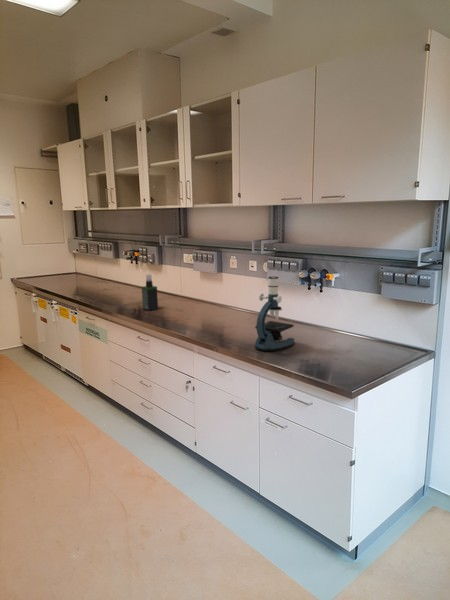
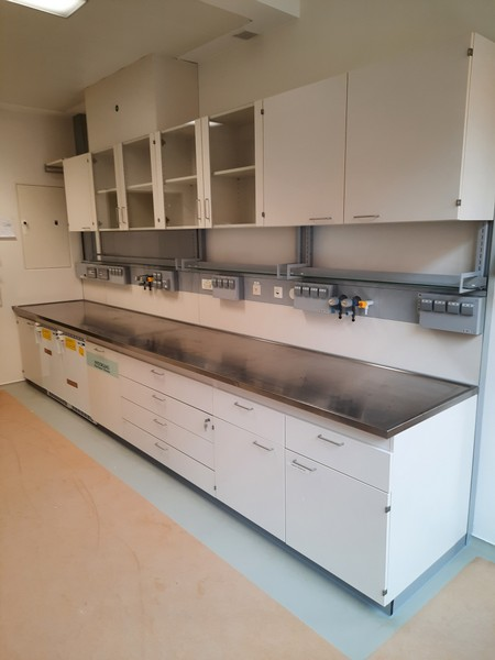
- spray bottle (149, 291)
- microscope (271, 312)
